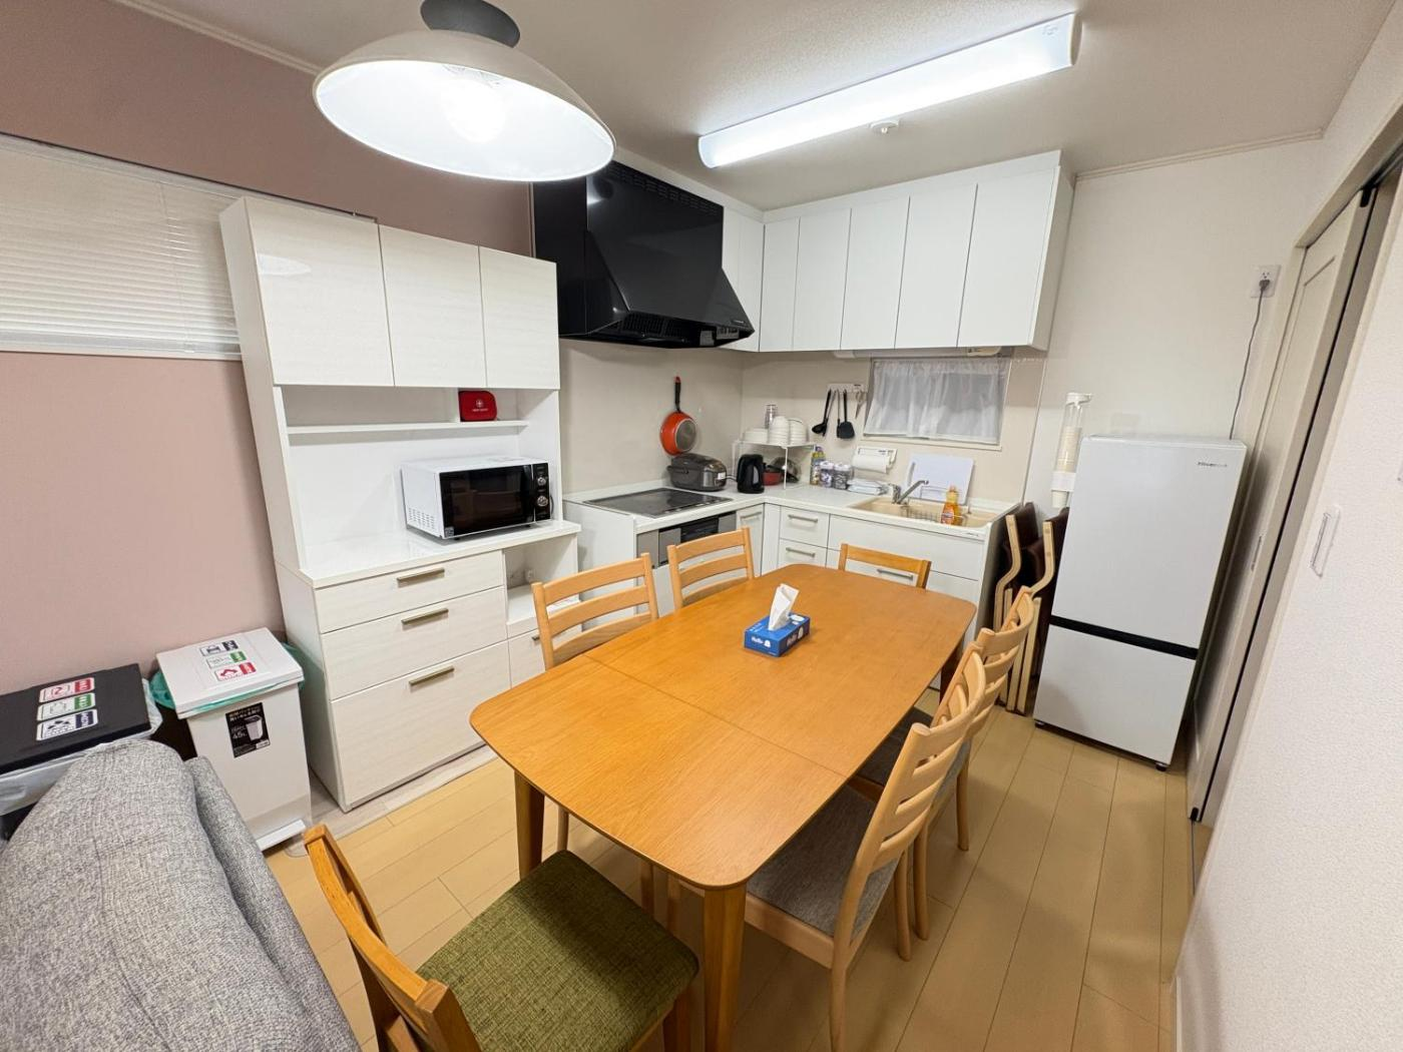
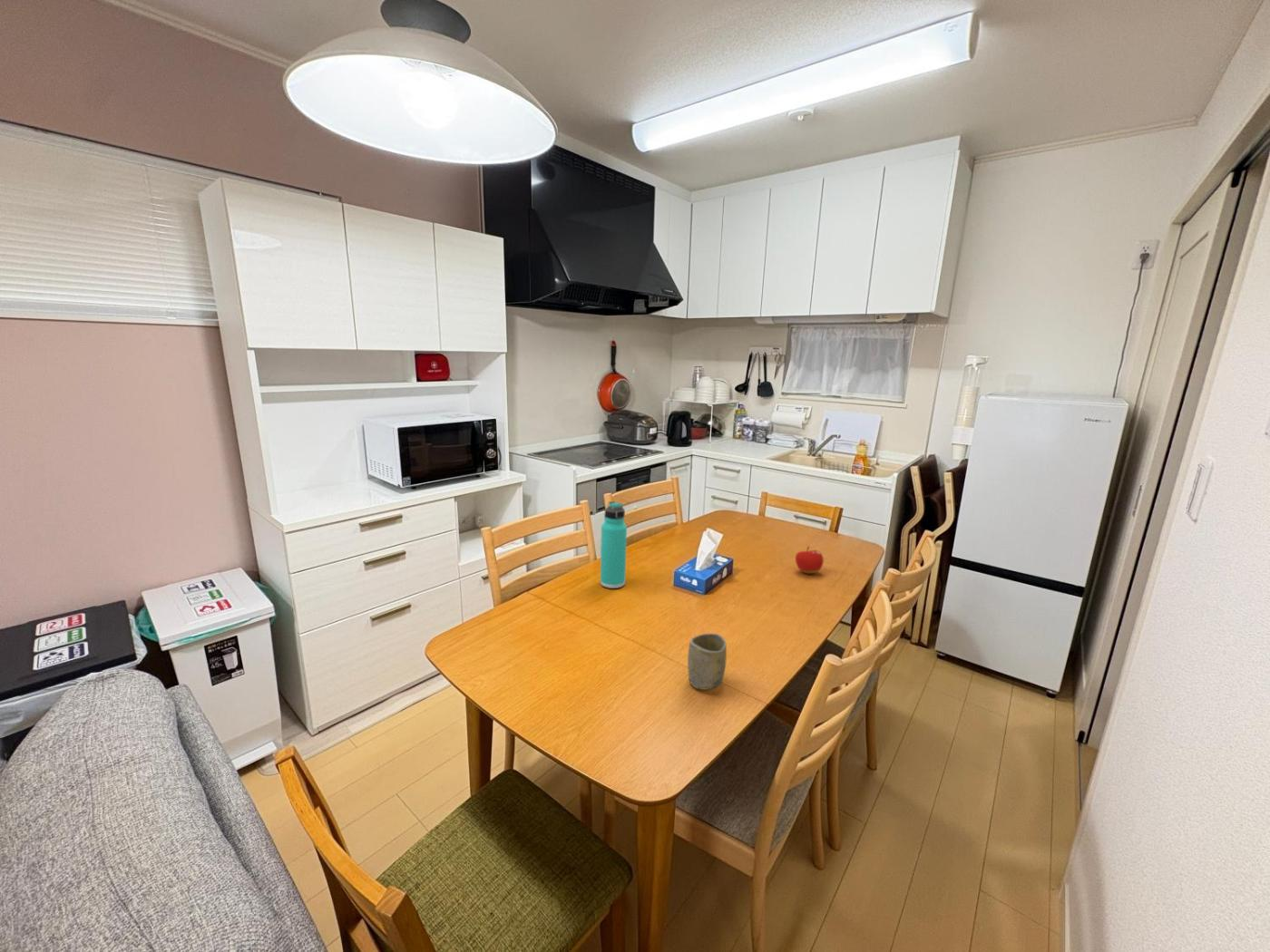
+ fruit (808, 560)
+ cup (707, 661)
+ thermos bottle (613, 543)
